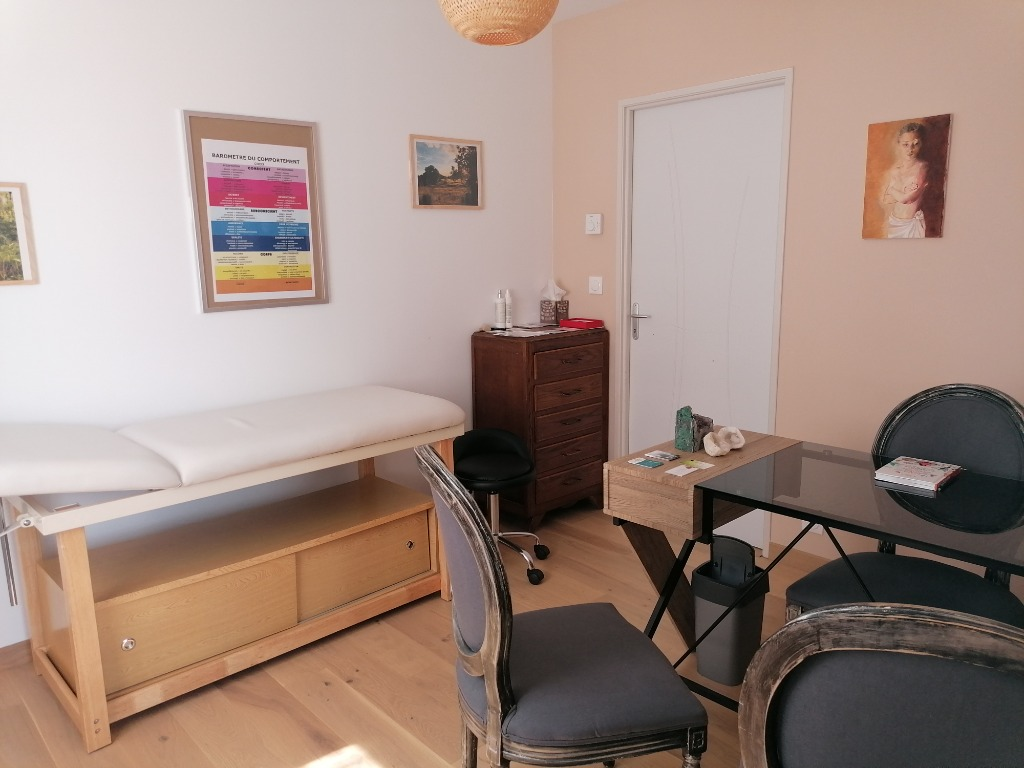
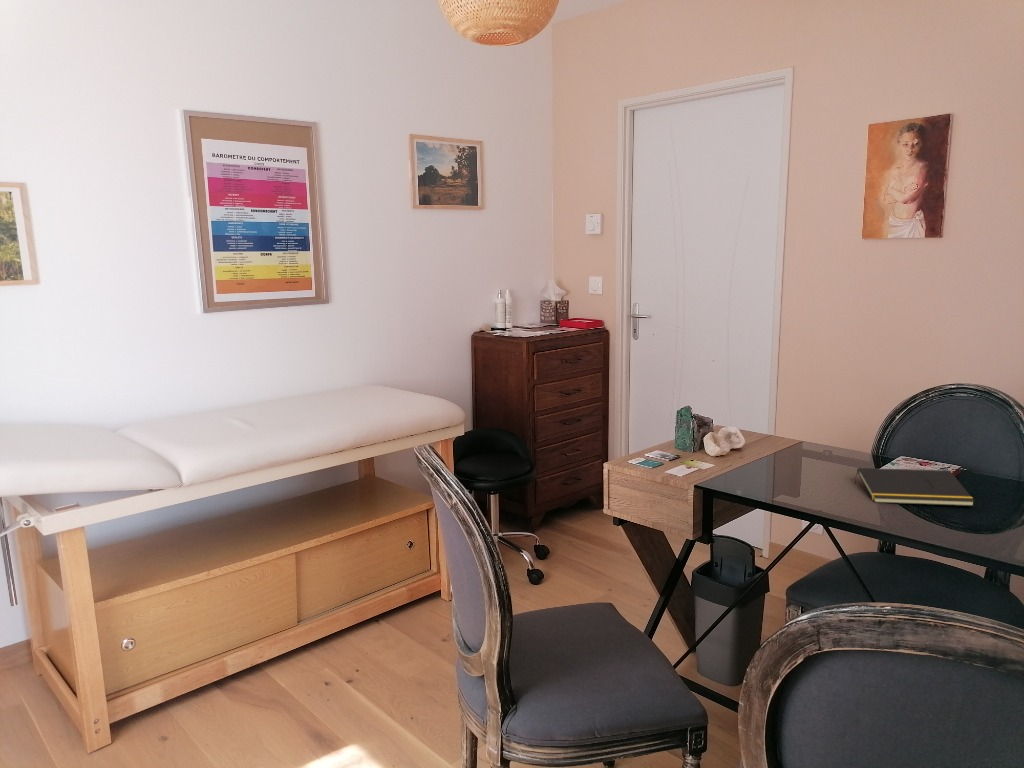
+ notepad (913, 486)
